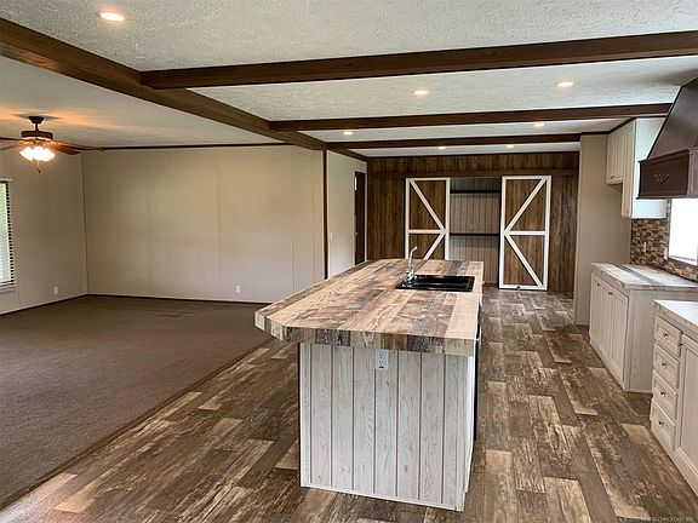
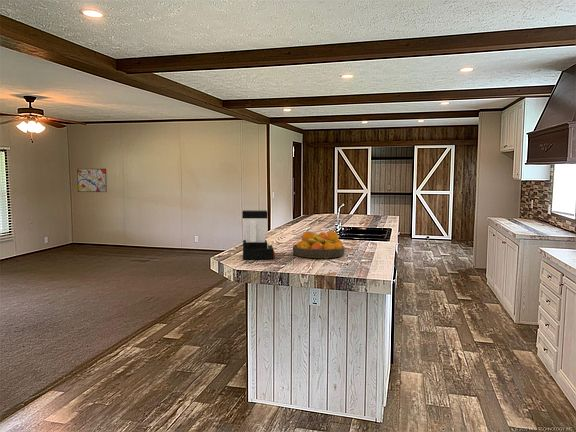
+ fruit bowl (318, 242)
+ coffee maker (258, 234)
+ wall art (91, 180)
